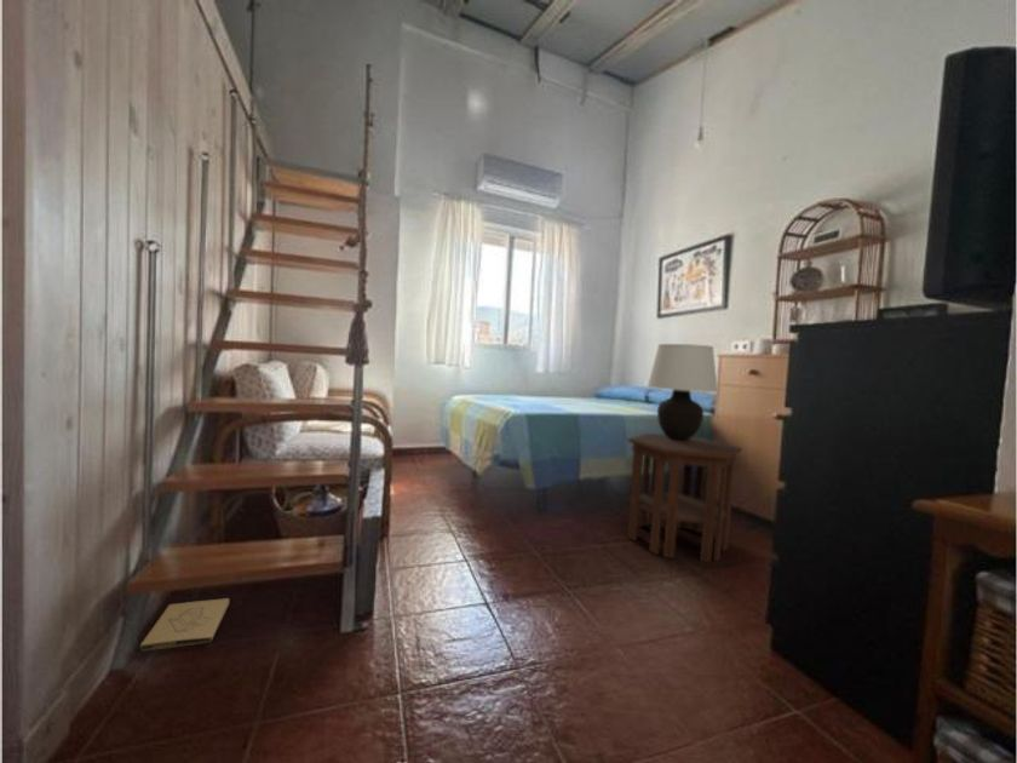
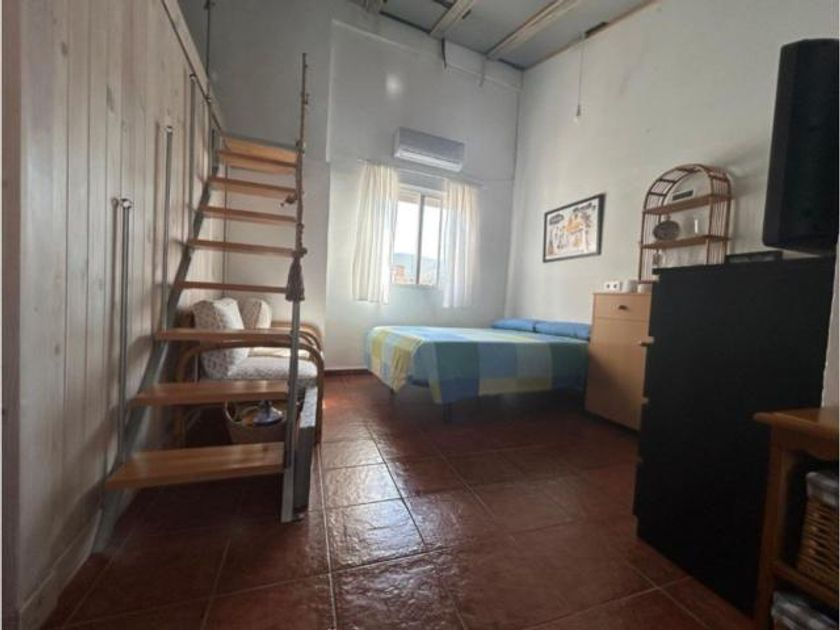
- box (189, 621)
- side table (680, 492)
- table lamp (680, 391)
